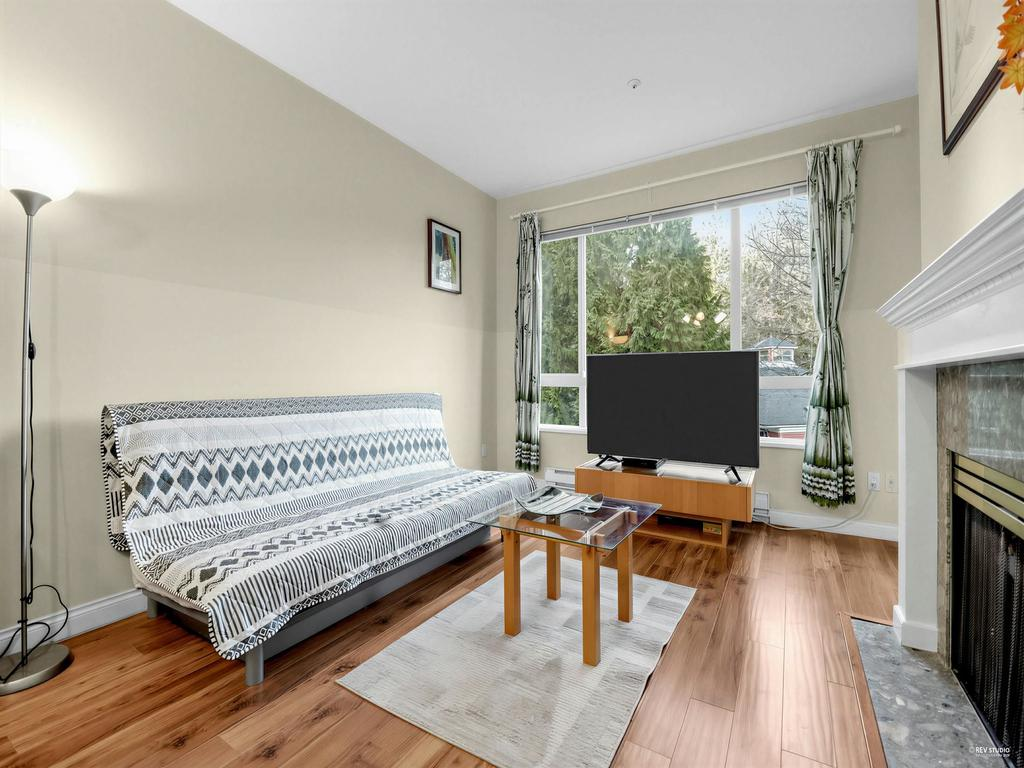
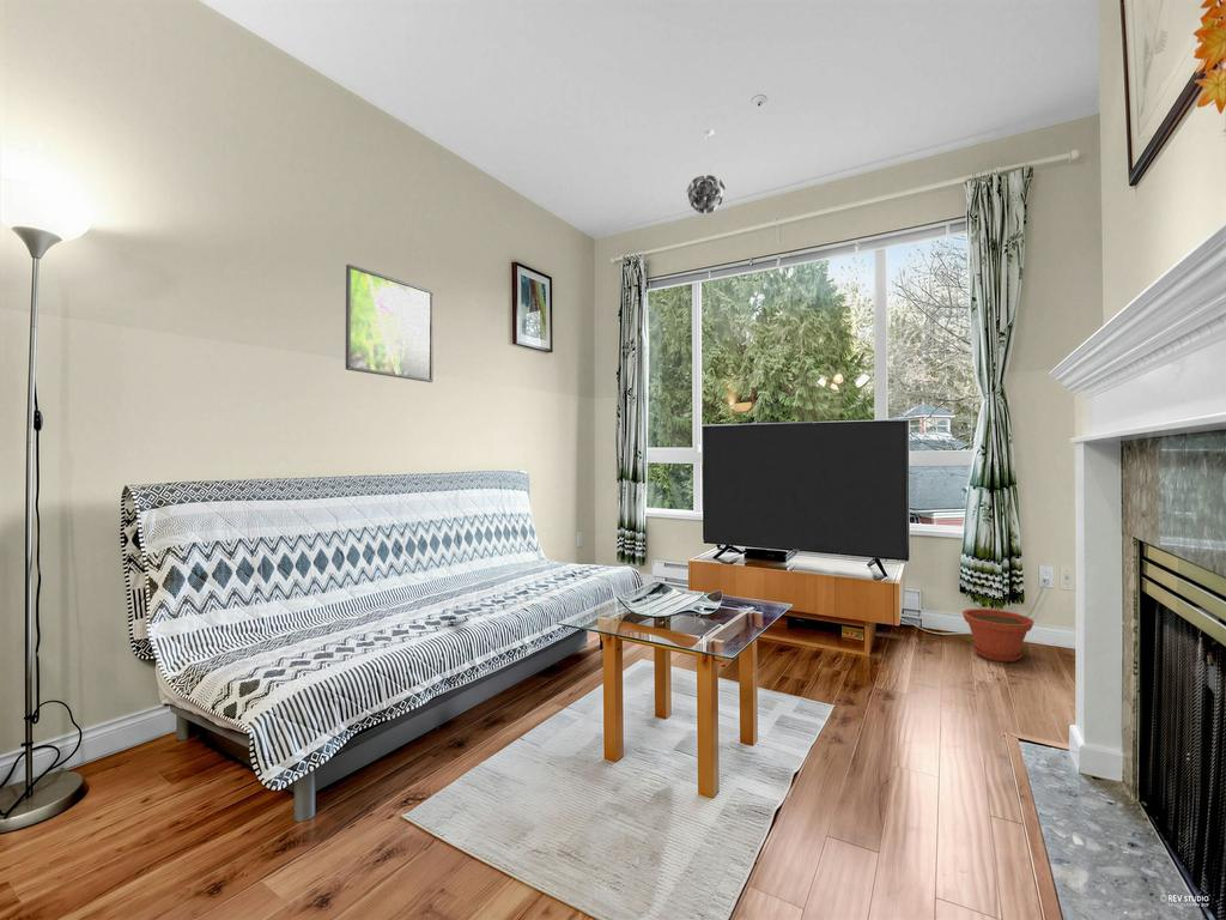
+ plant pot (996, 636)
+ pendant light (708, 175)
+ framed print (392, 327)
